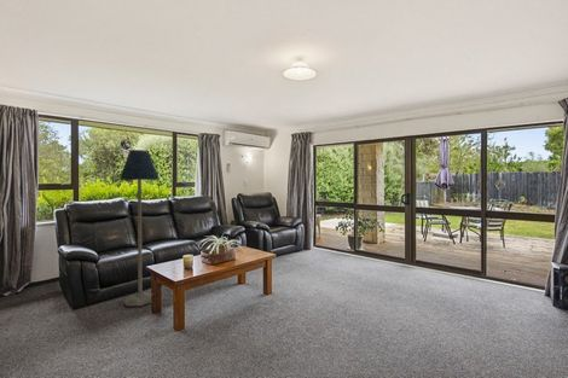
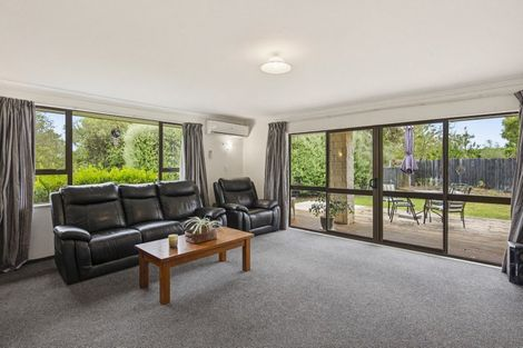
- floor lamp (139, 225)
